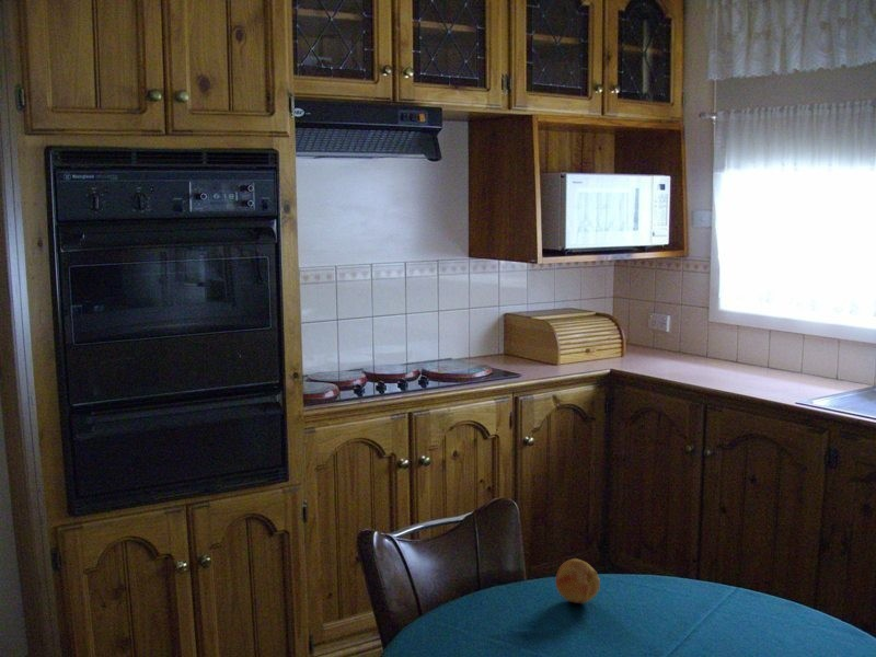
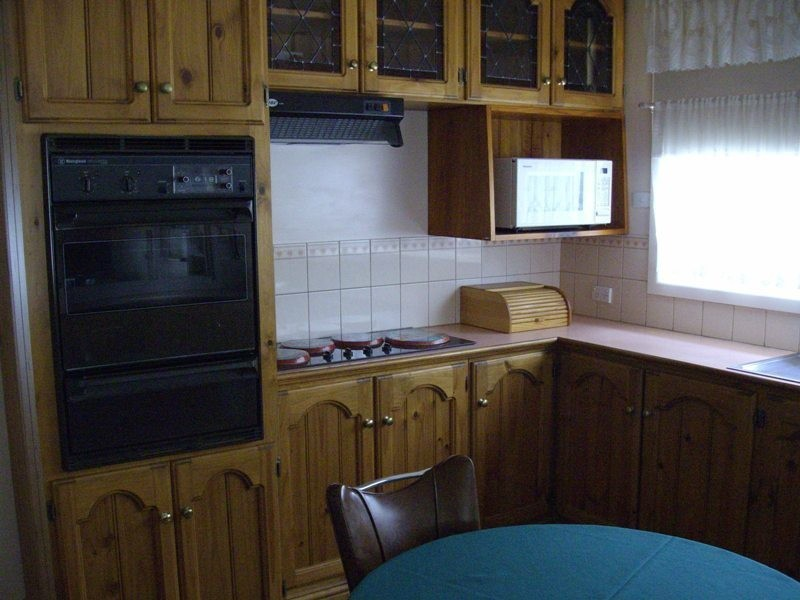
- fruit (577, 580)
